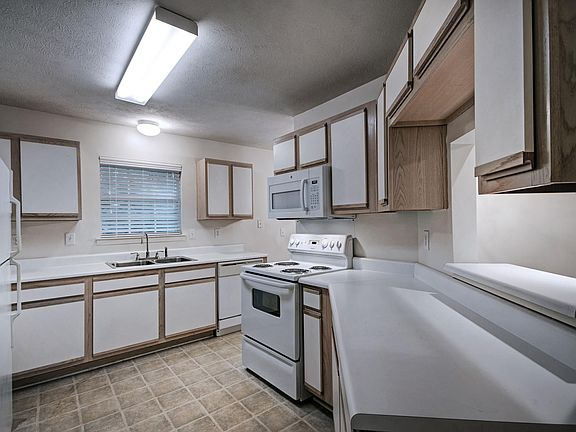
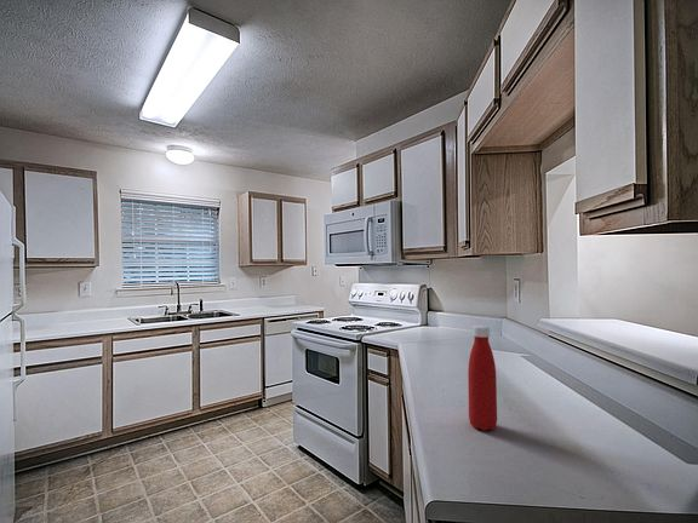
+ bottle (481, 375)
